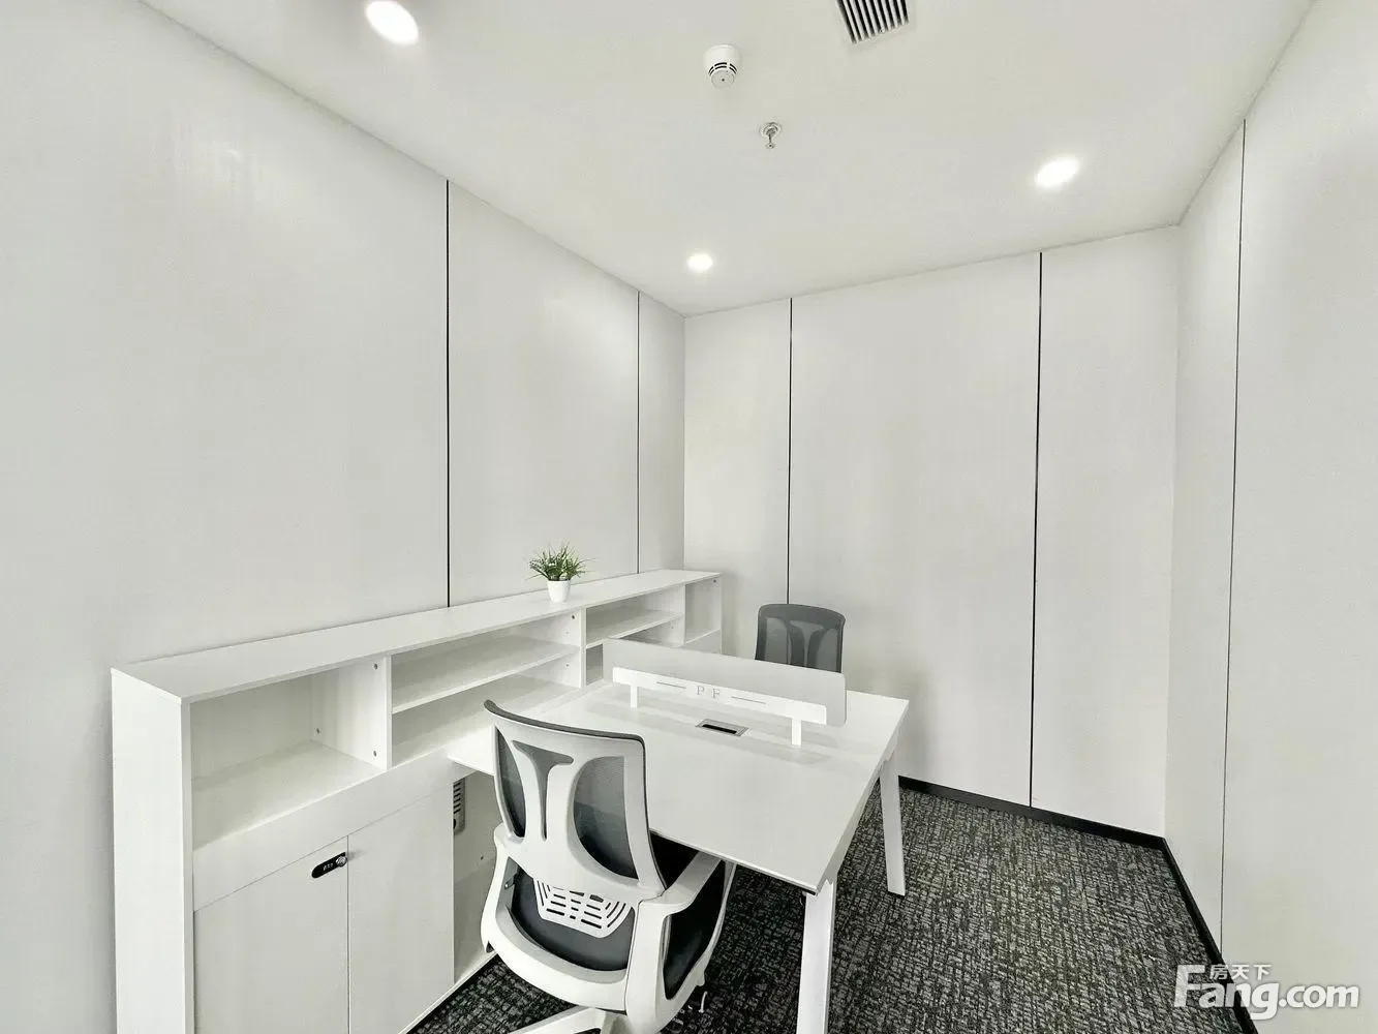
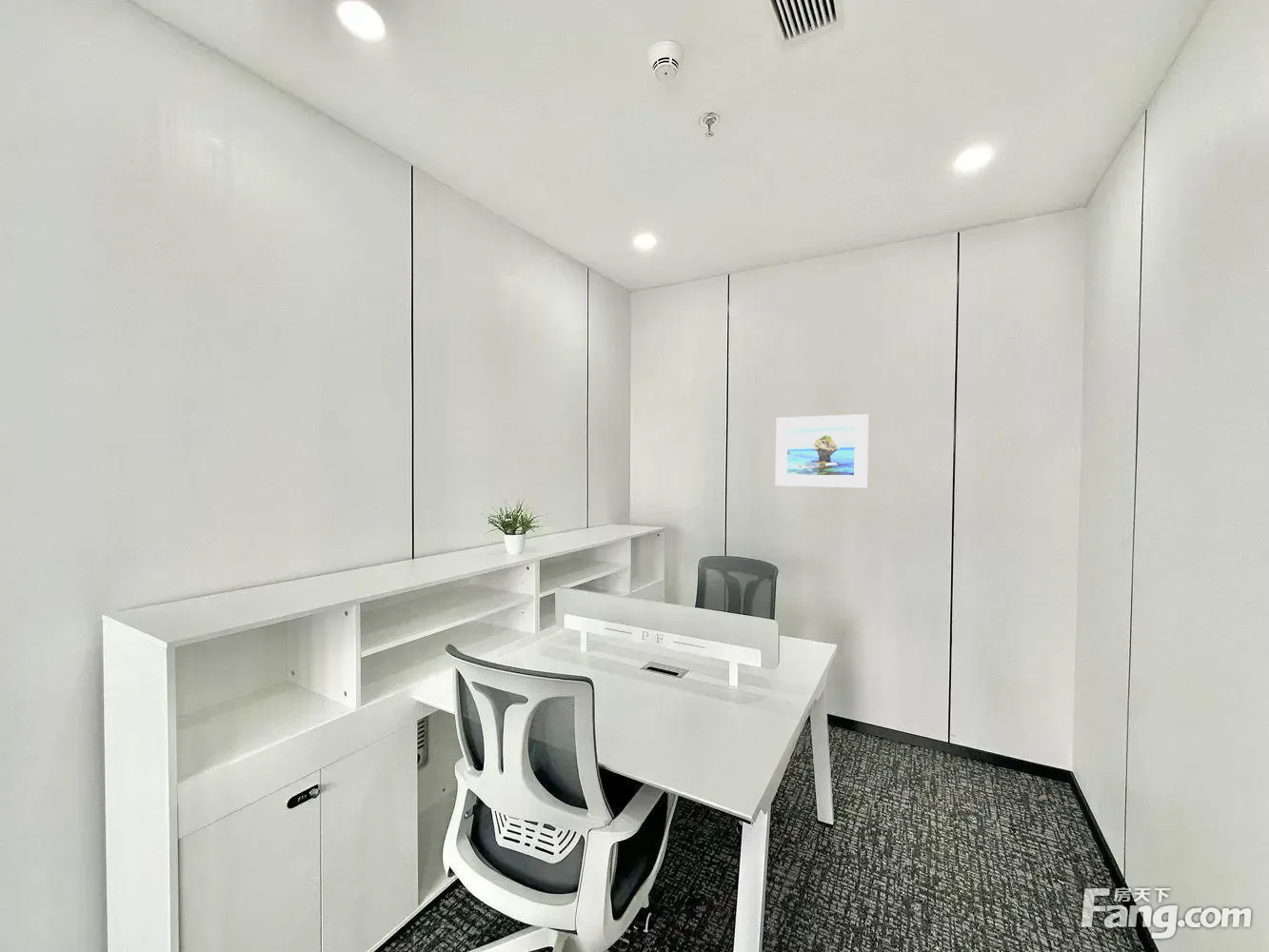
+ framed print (820, 451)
